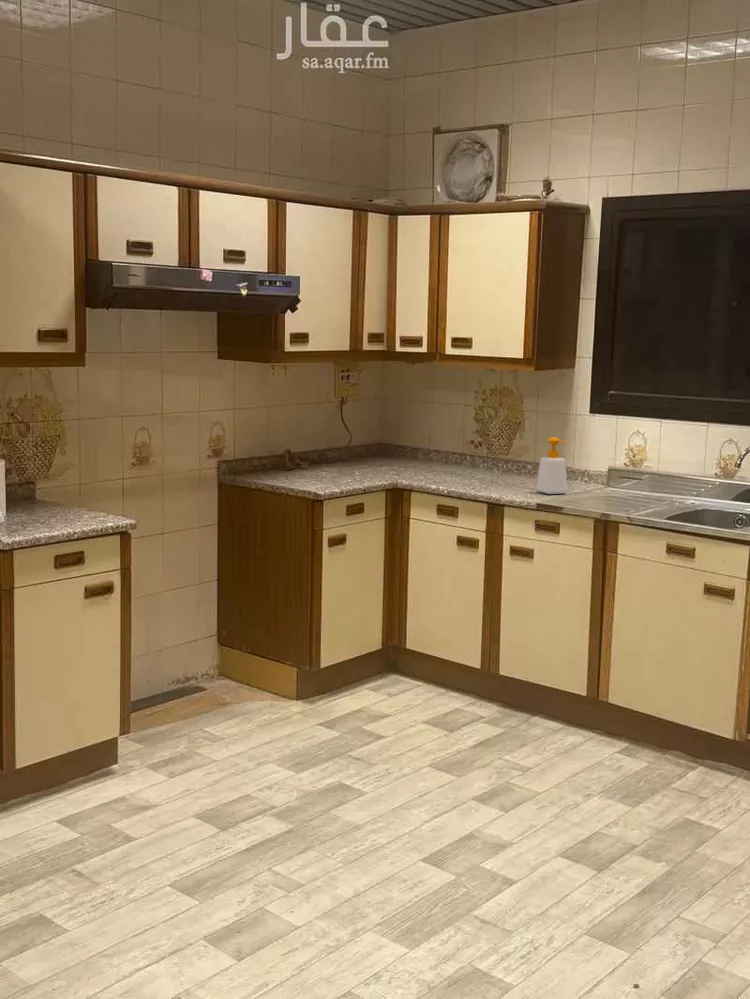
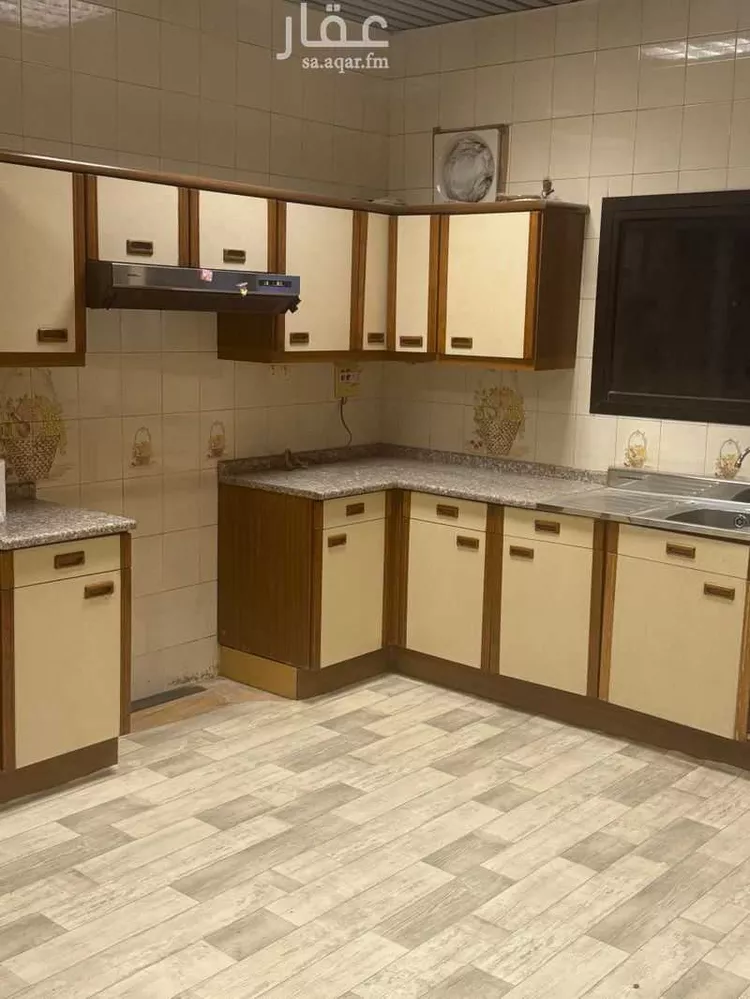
- soap bottle (555, 465)
